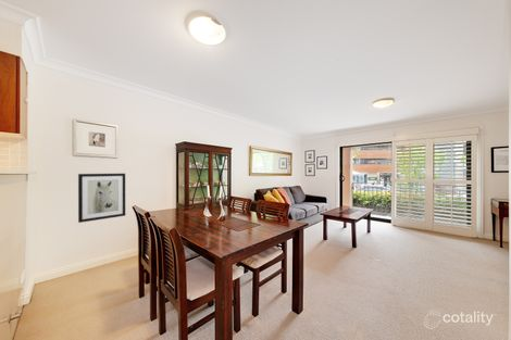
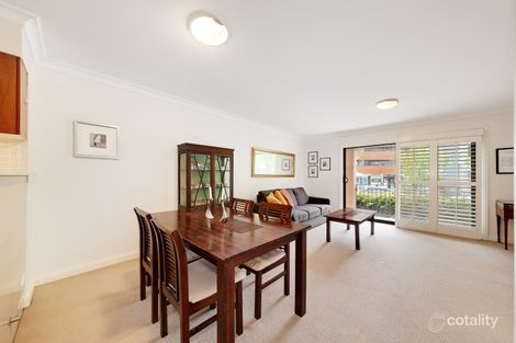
- wall art (103, 196)
